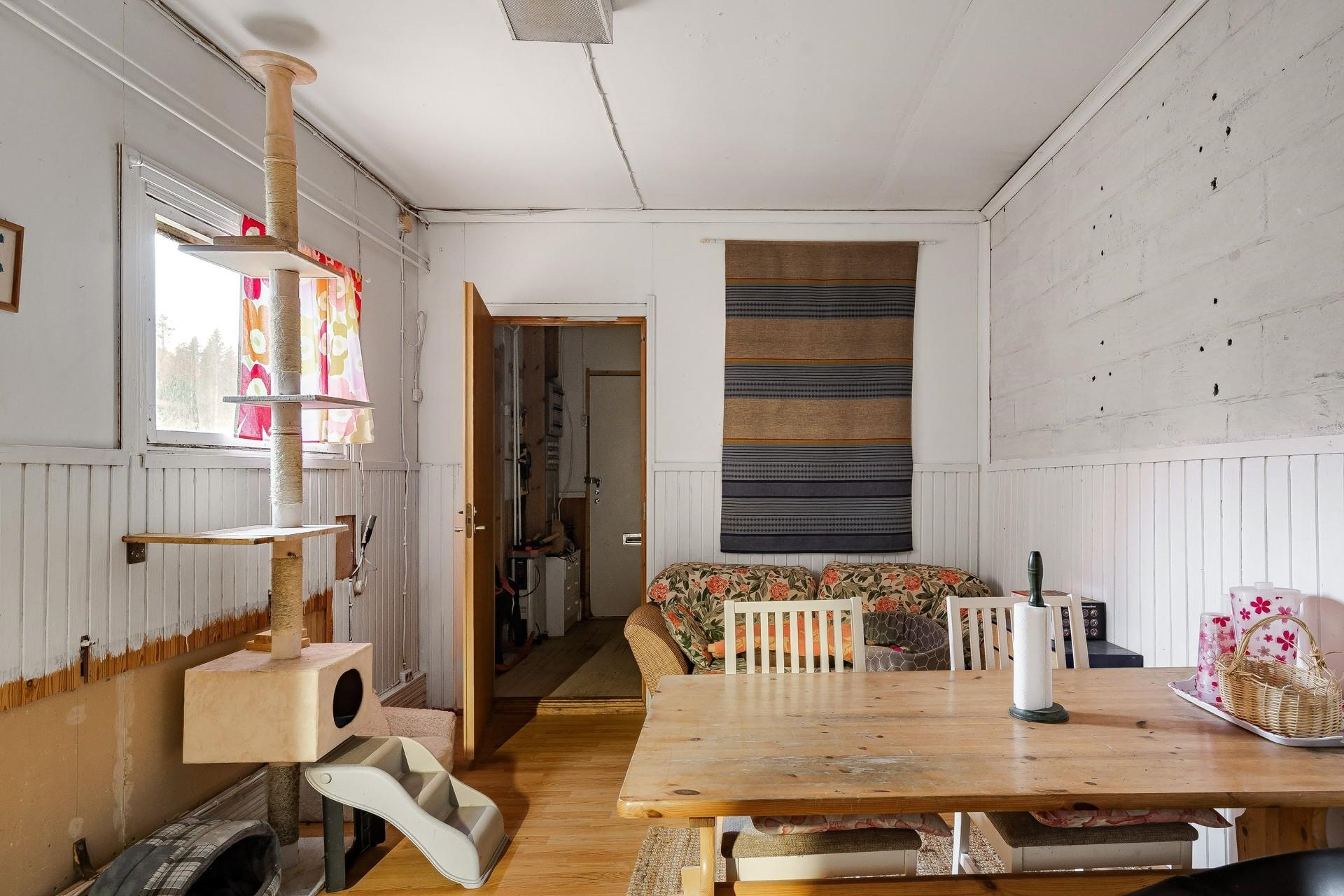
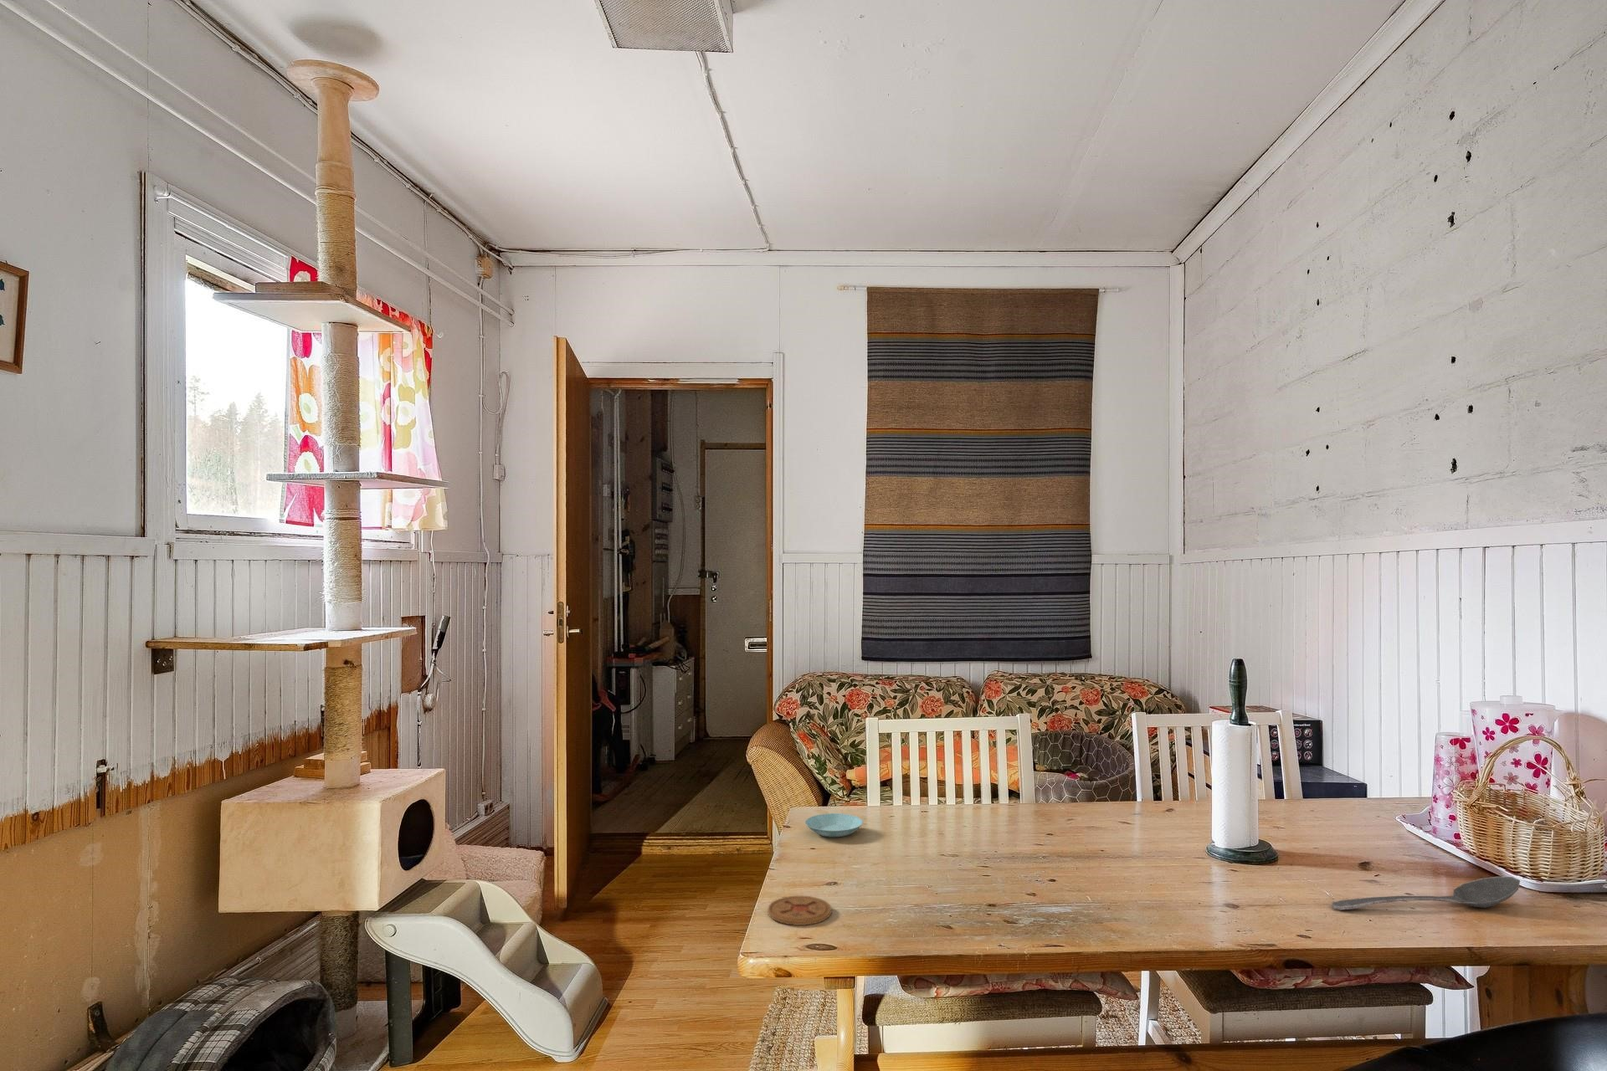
+ stirrer (1424, 896)
+ coaster (799, 910)
+ saucer (833, 827)
